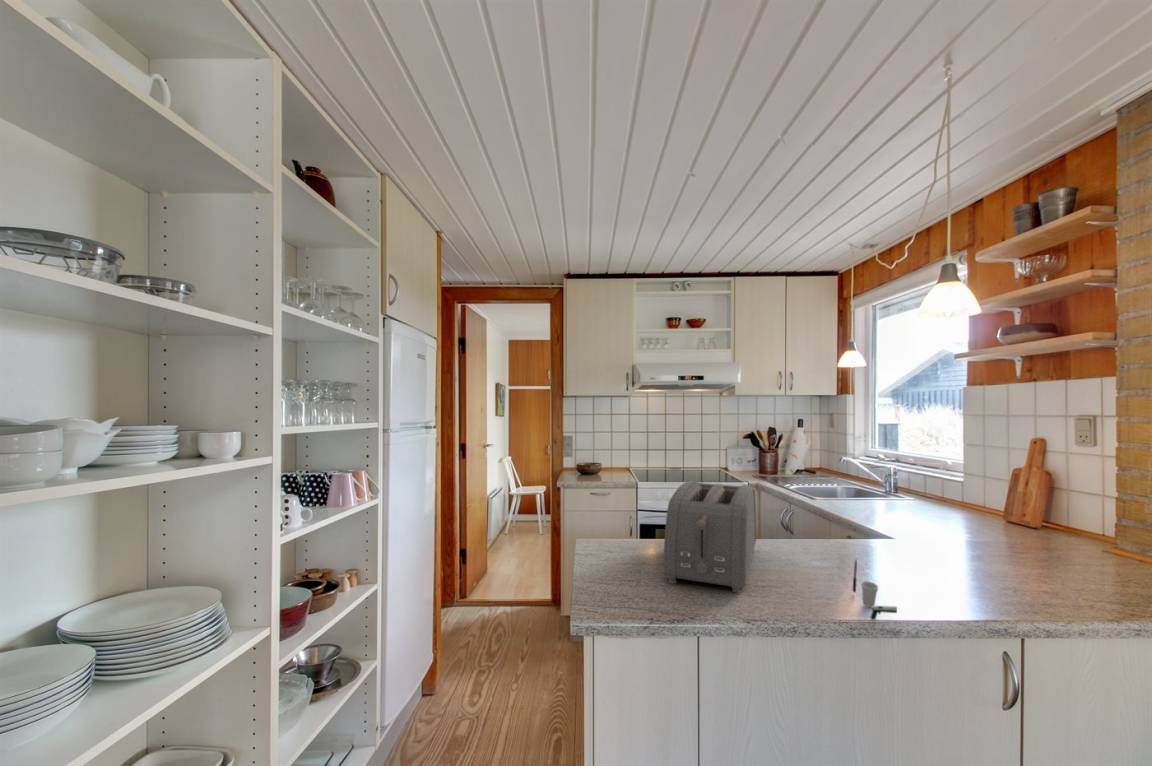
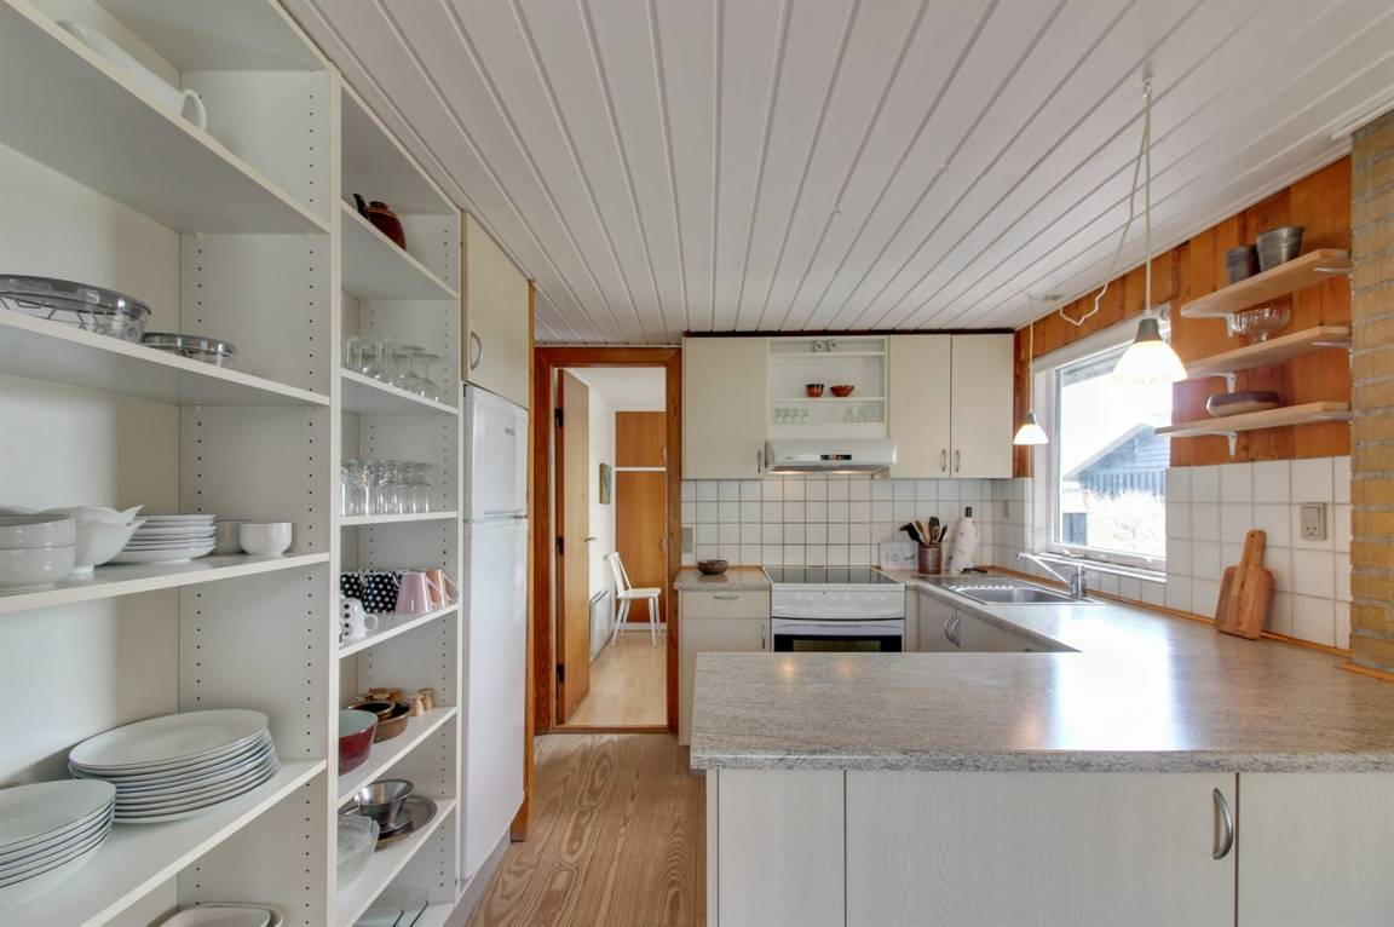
- toaster (713, 526)
- cup (867, 586)
